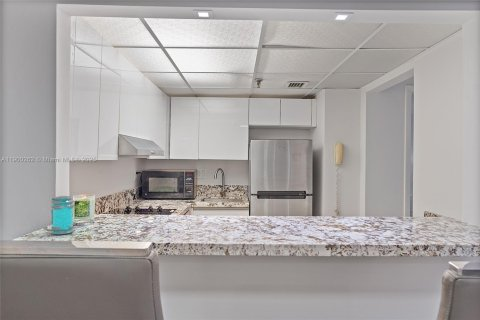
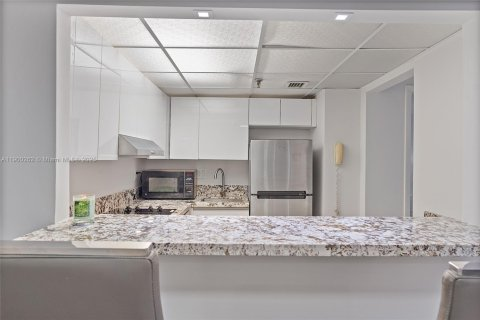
- jar (62, 214)
